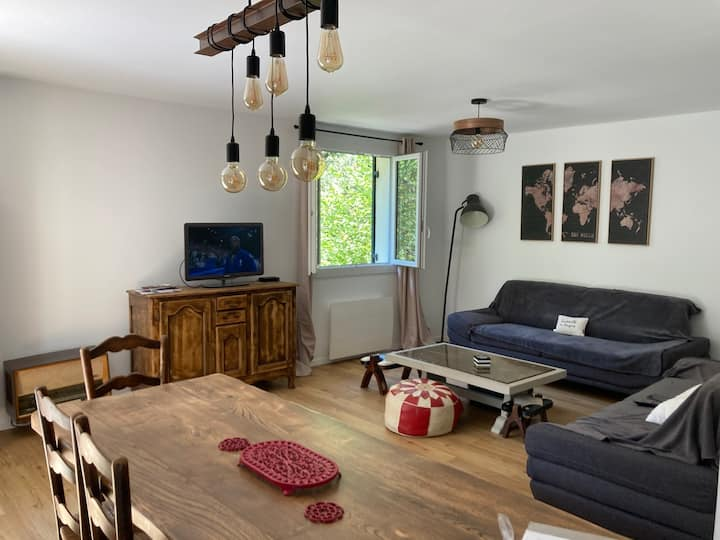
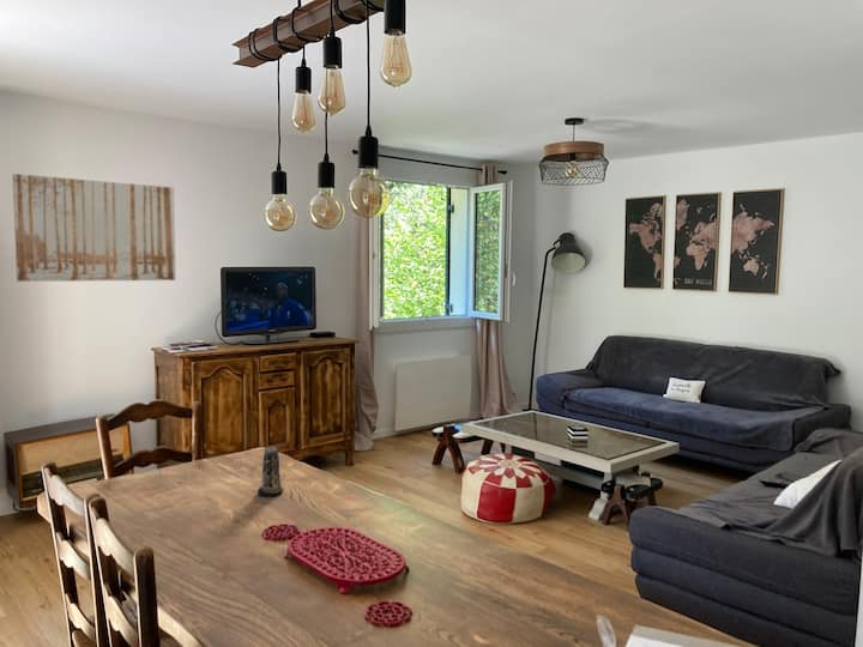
+ candle (270, 470)
+ wall art (99, 231)
